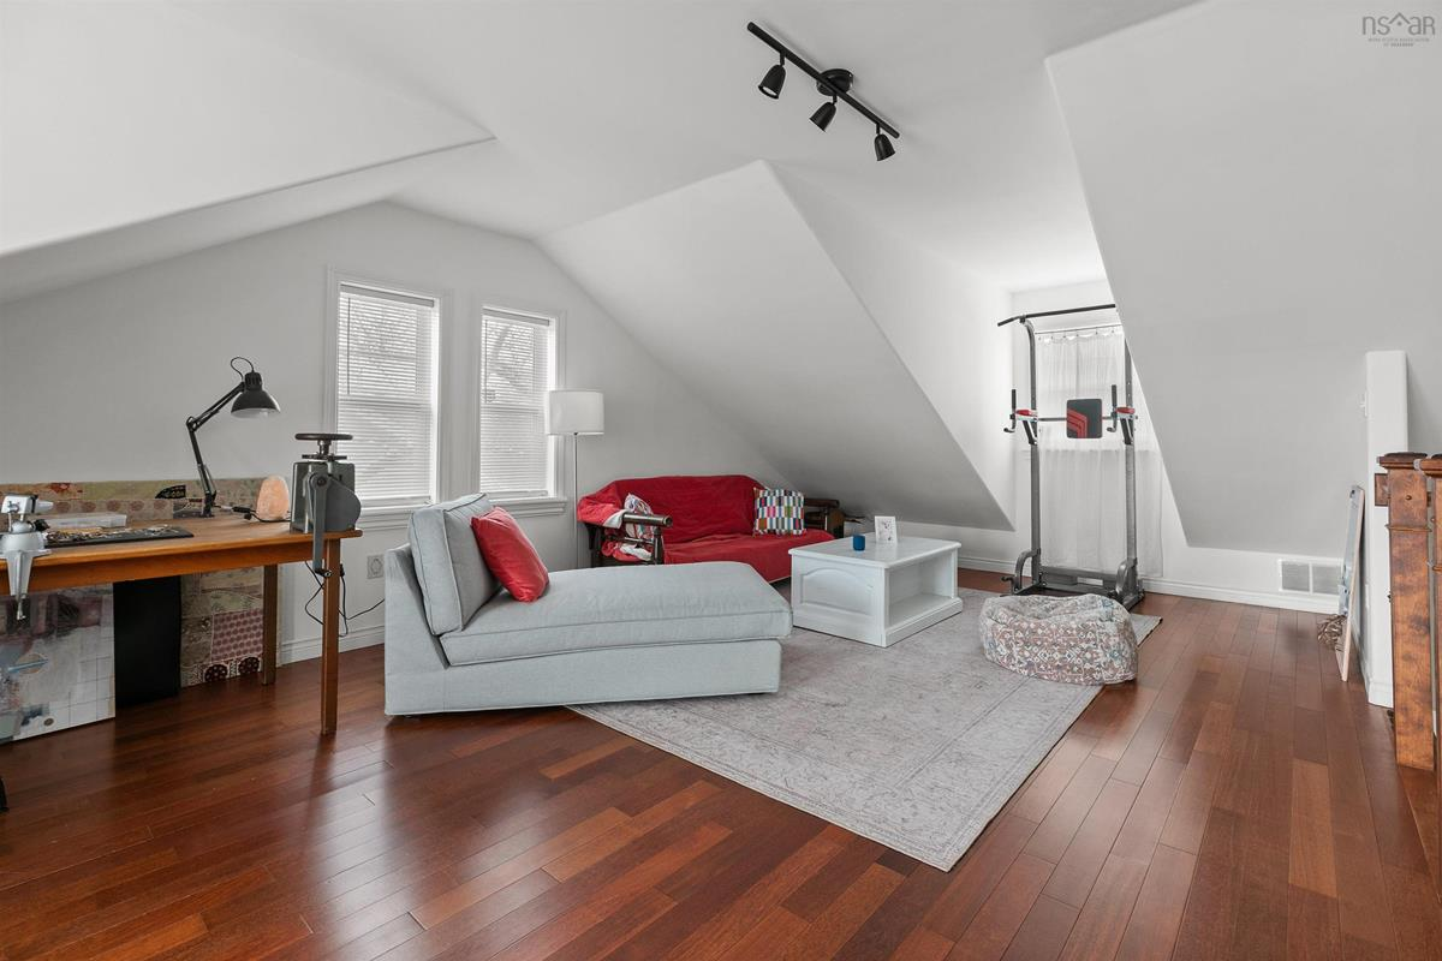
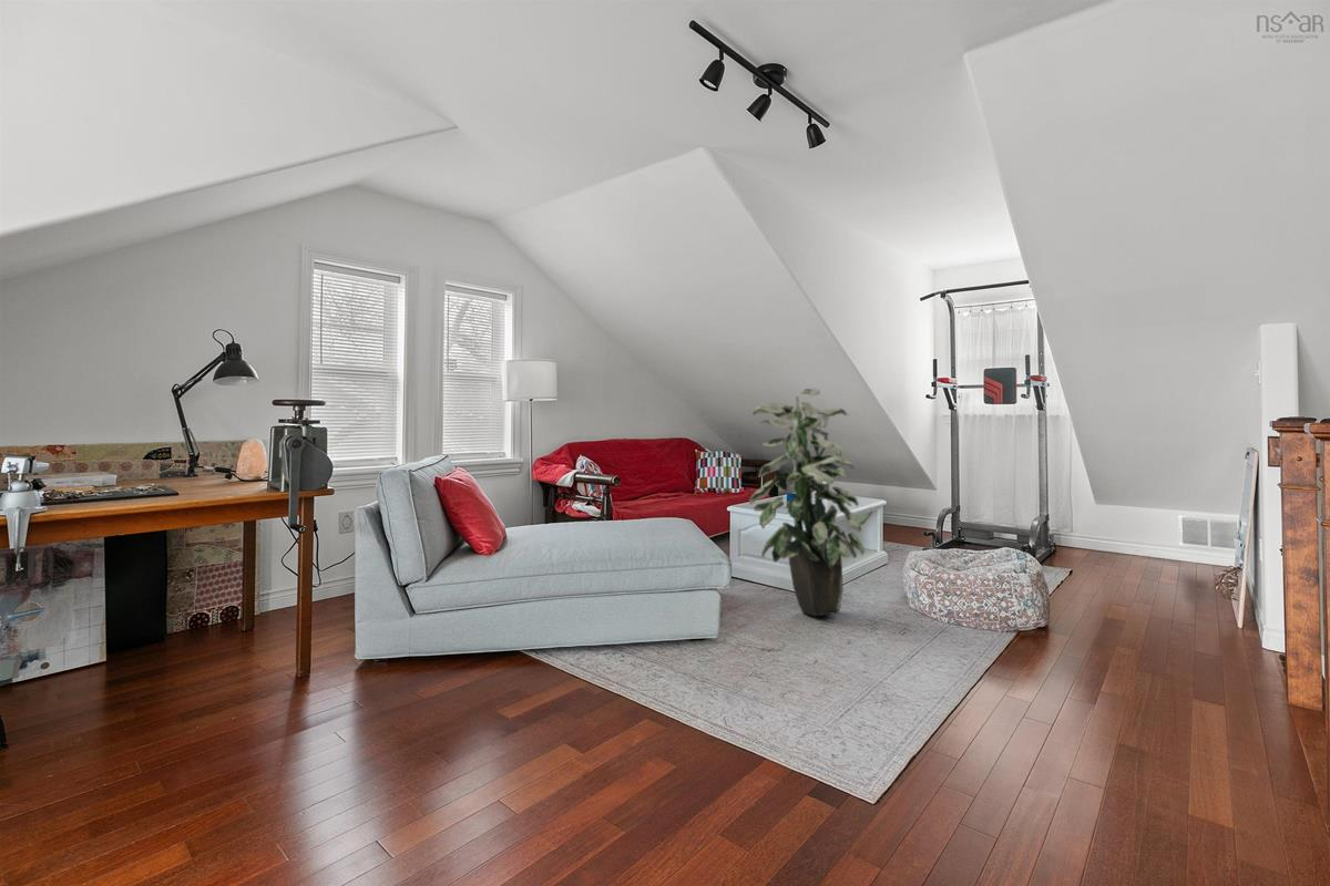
+ indoor plant (806, 501)
